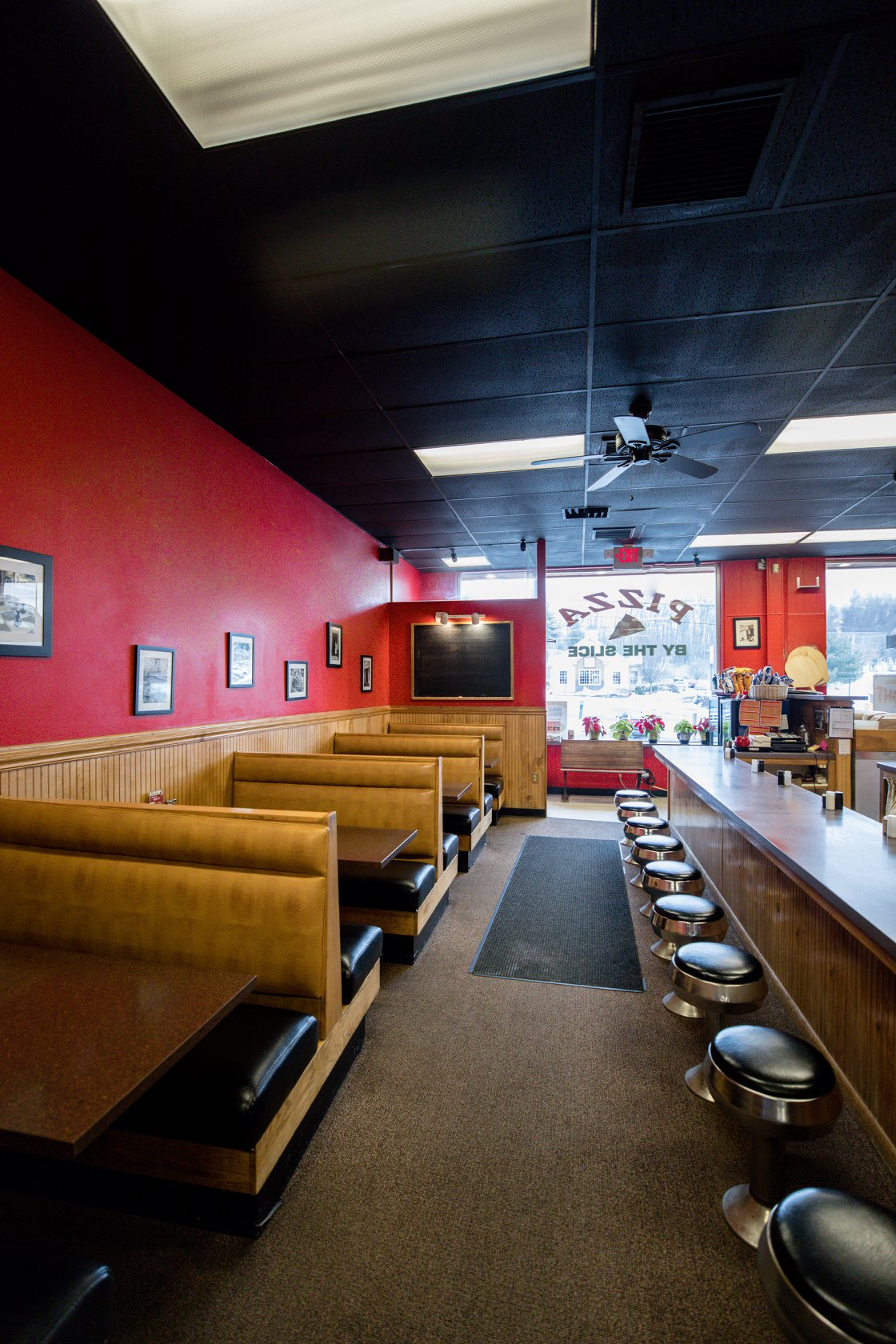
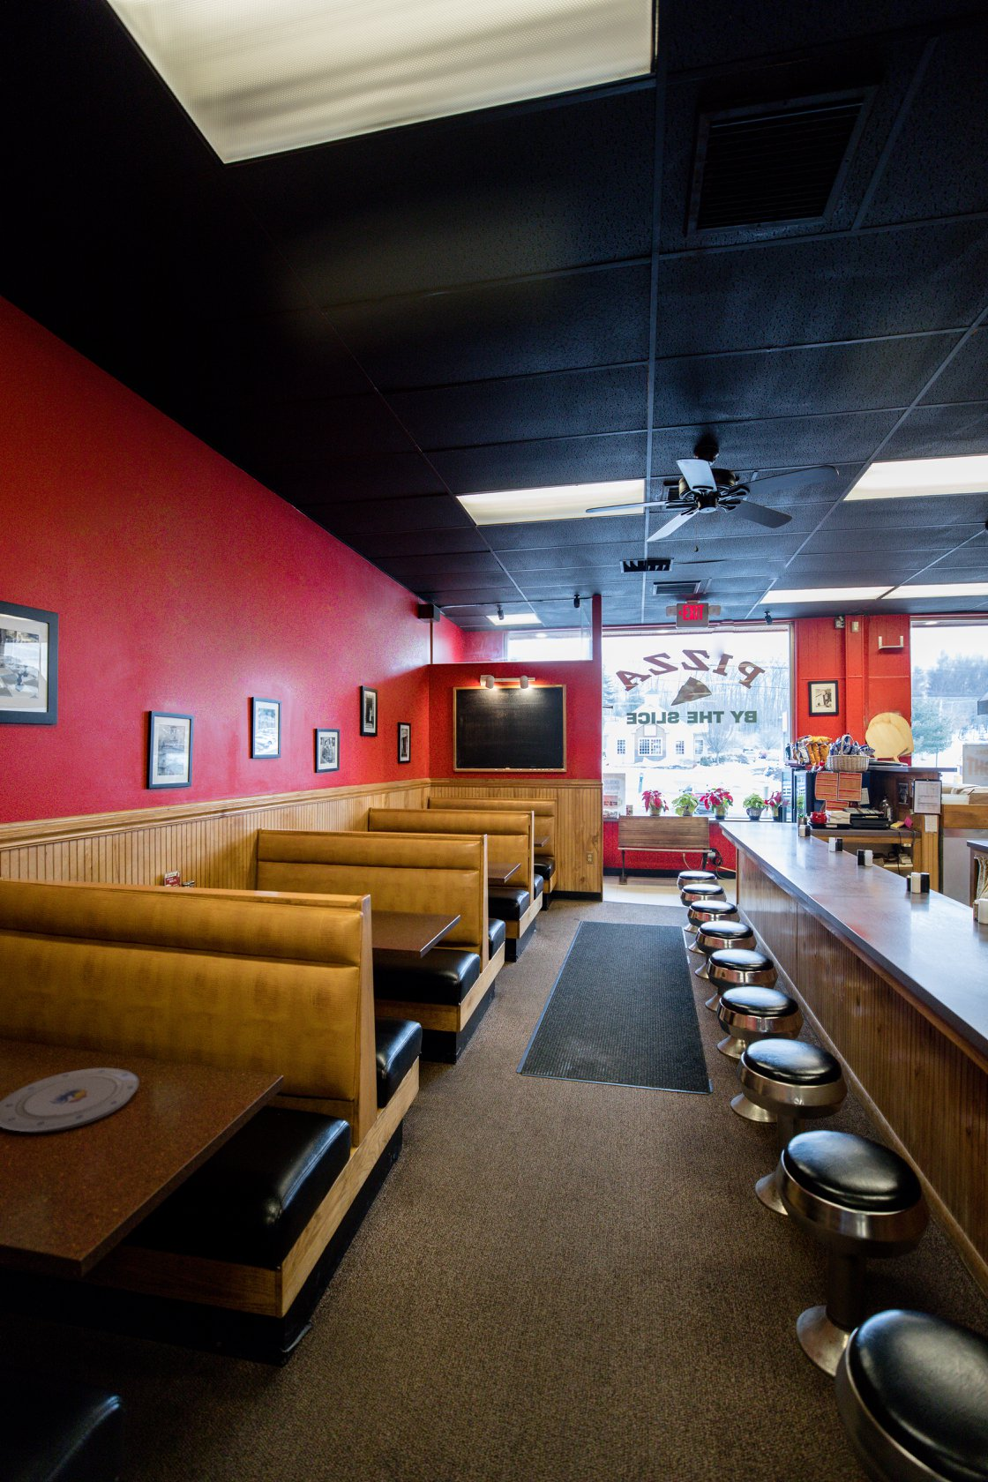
+ plate (68, 1099)
